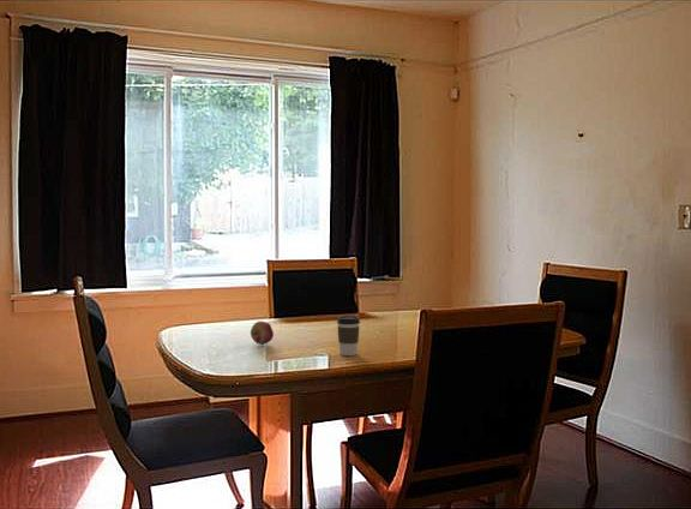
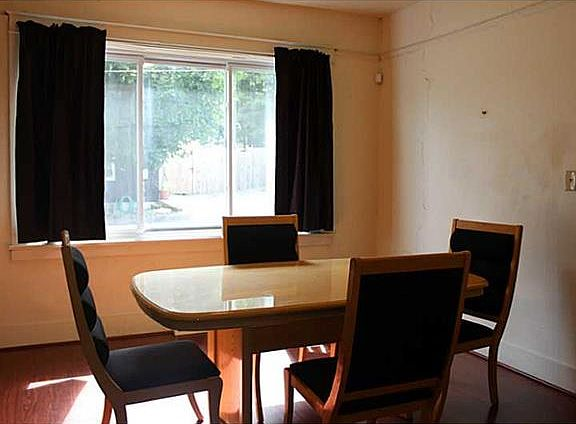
- fruit (262, 333)
- coffee cup (348, 335)
